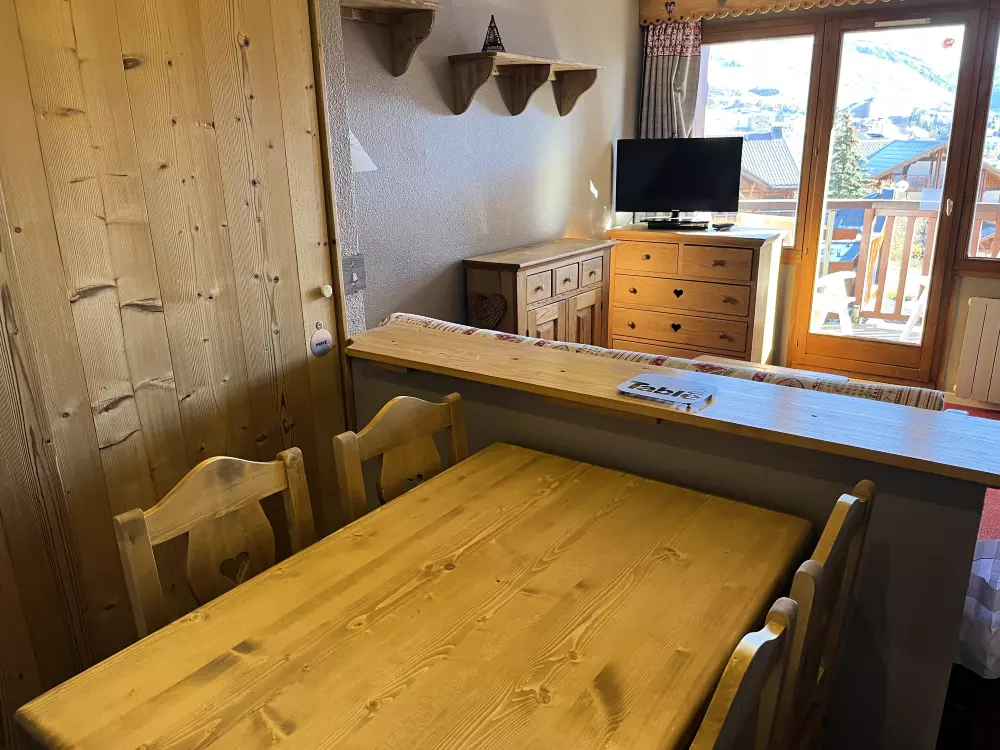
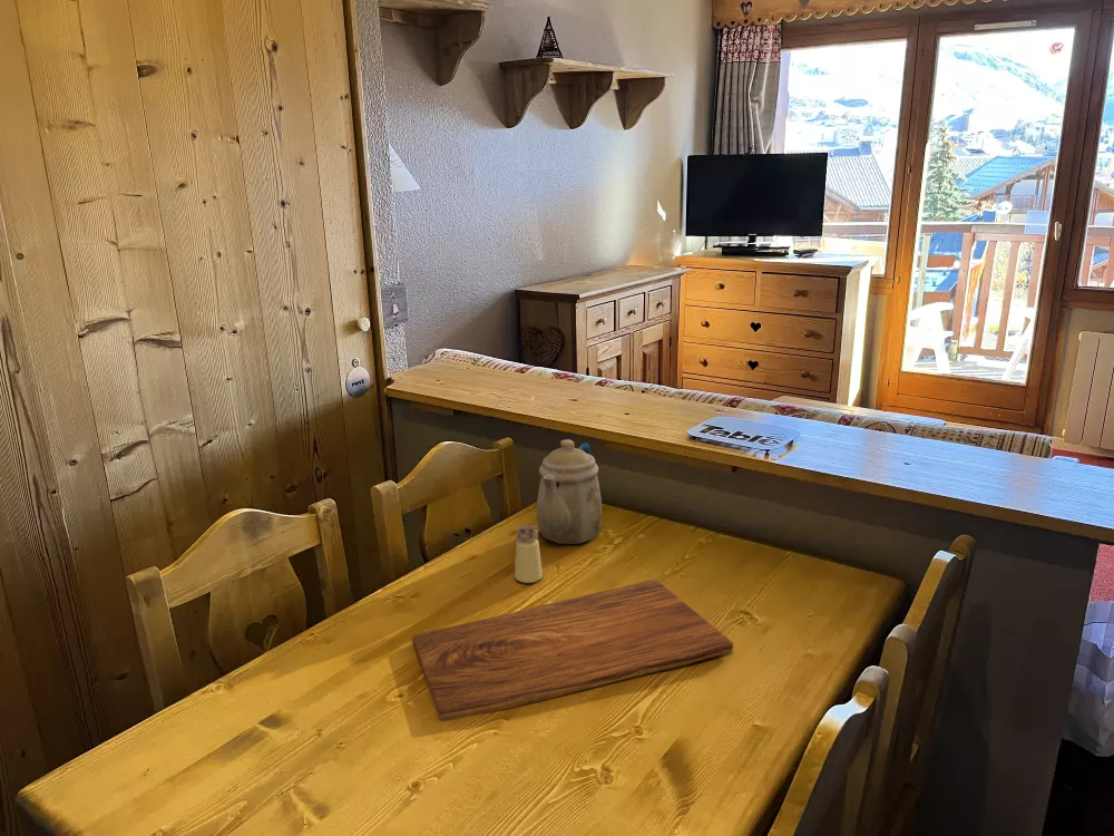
+ teapot (568, 487)
+ cutting board (567, 643)
+ saltshaker (527, 553)
